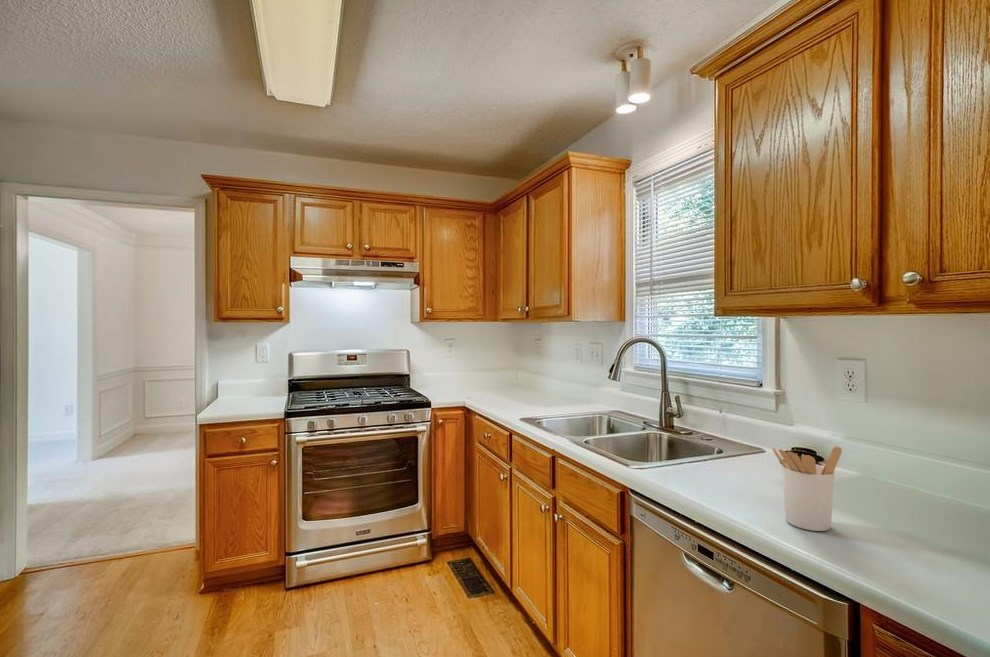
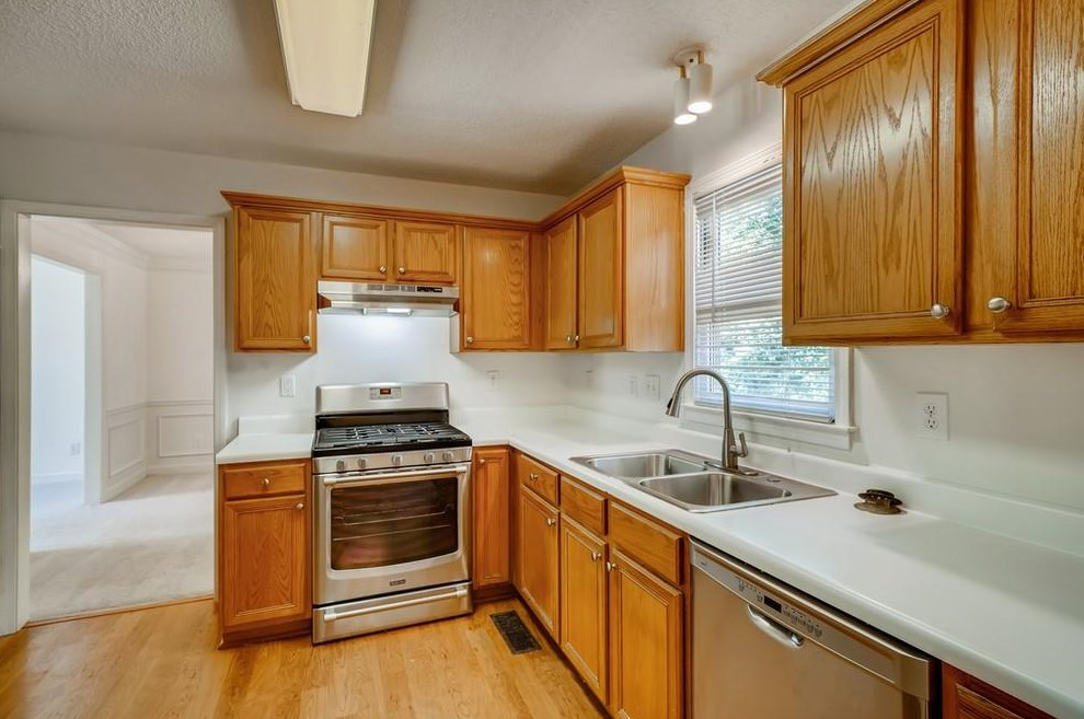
- utensil holder (804, 484)
